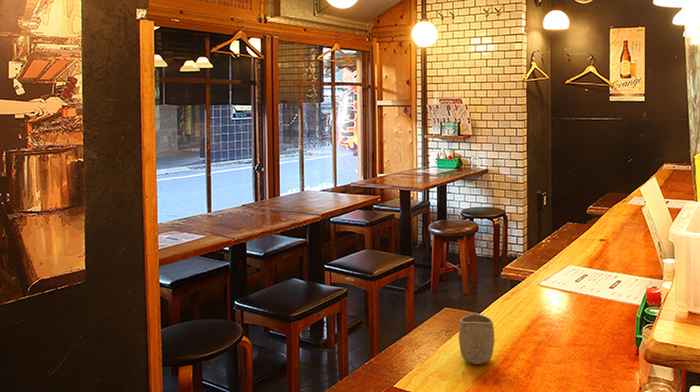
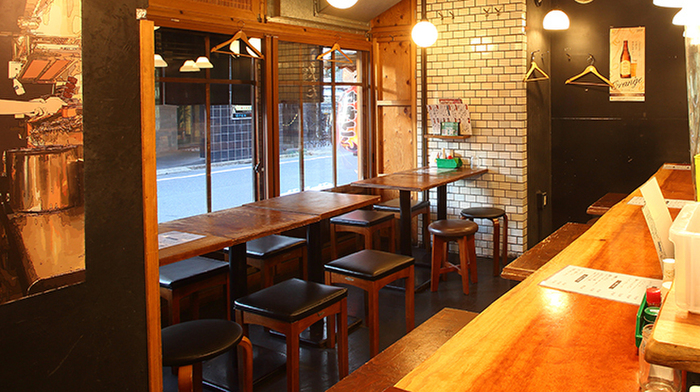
- cup (476, 338)
